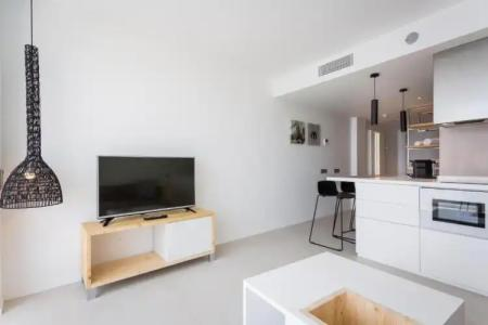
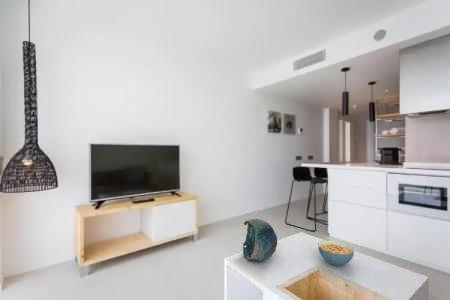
+ cereal bowl (335, 254)
+ decorative bowl (258, 239)
